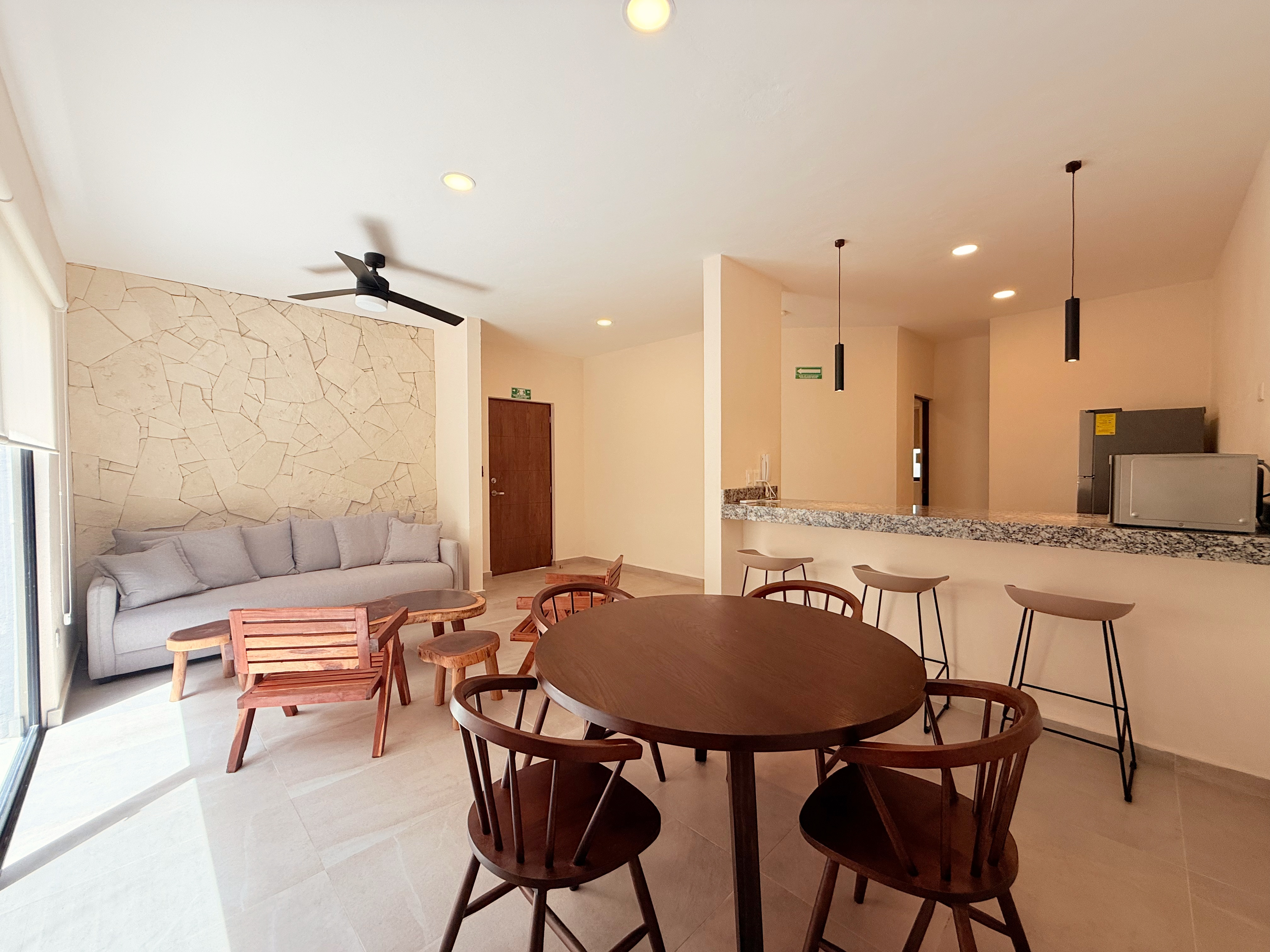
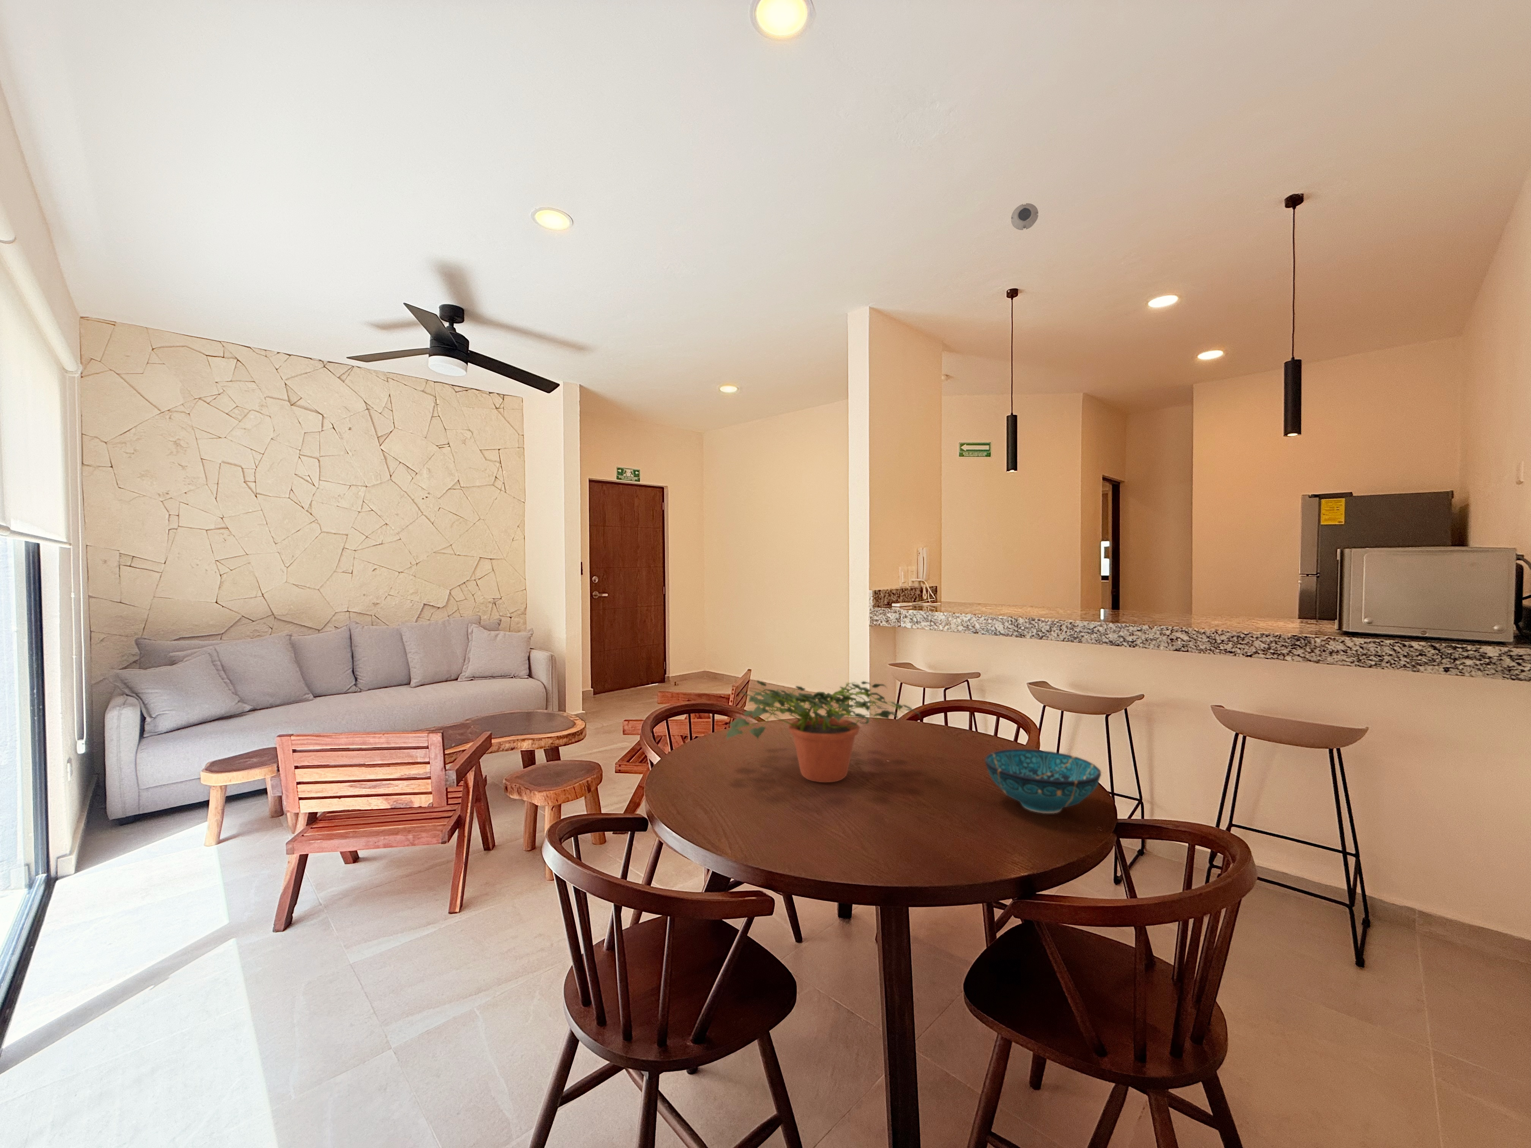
+ smoke detector (1025, 216)
+ decorative bowl (1042, 785)
+ potted plant (815, 722)
